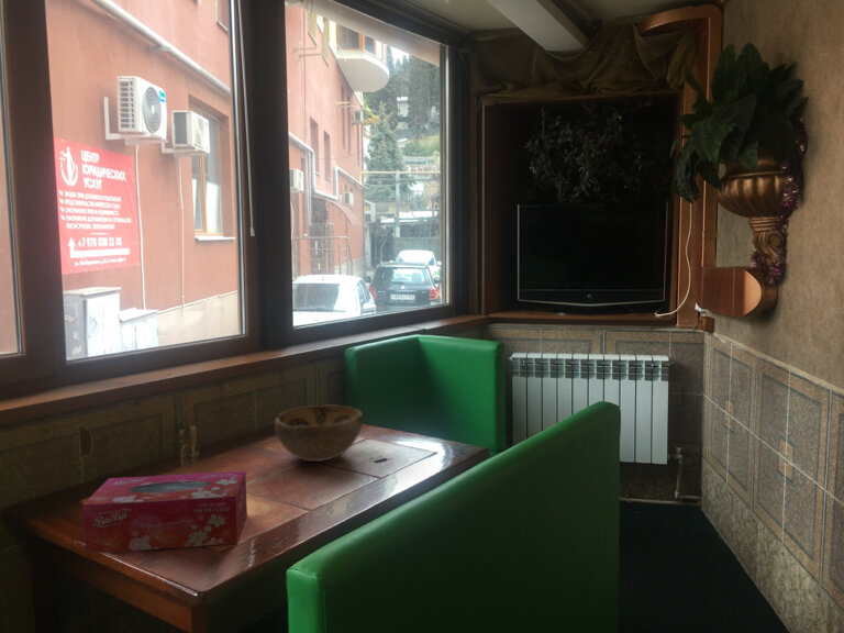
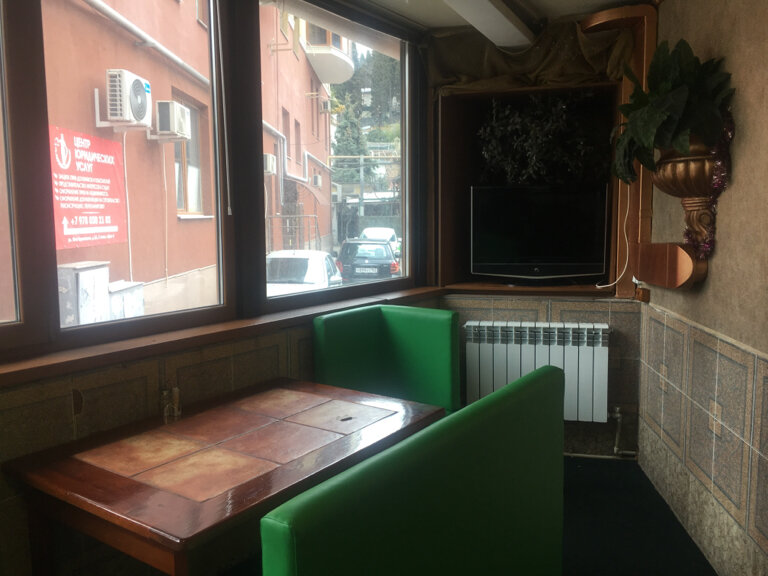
- tissue box (170, 509)
- decorative bowl (319, 435)
